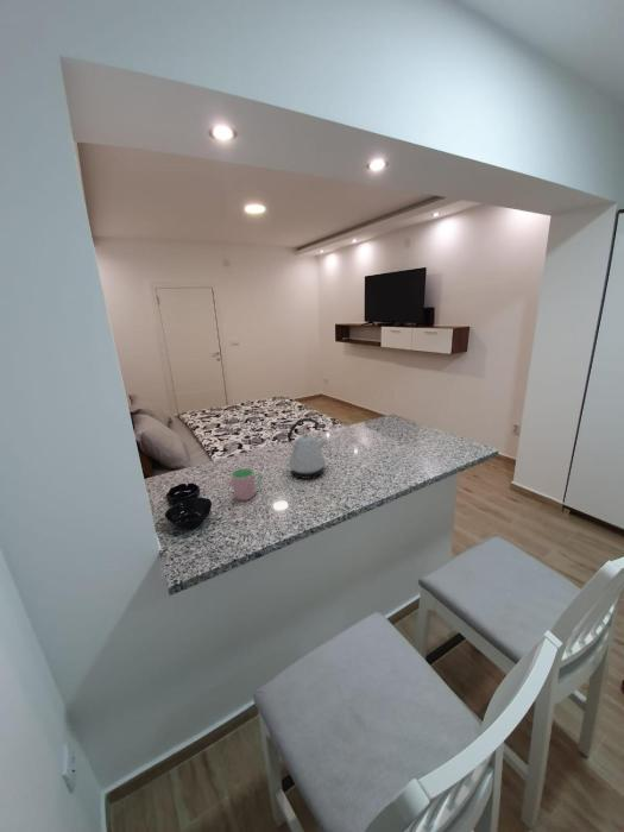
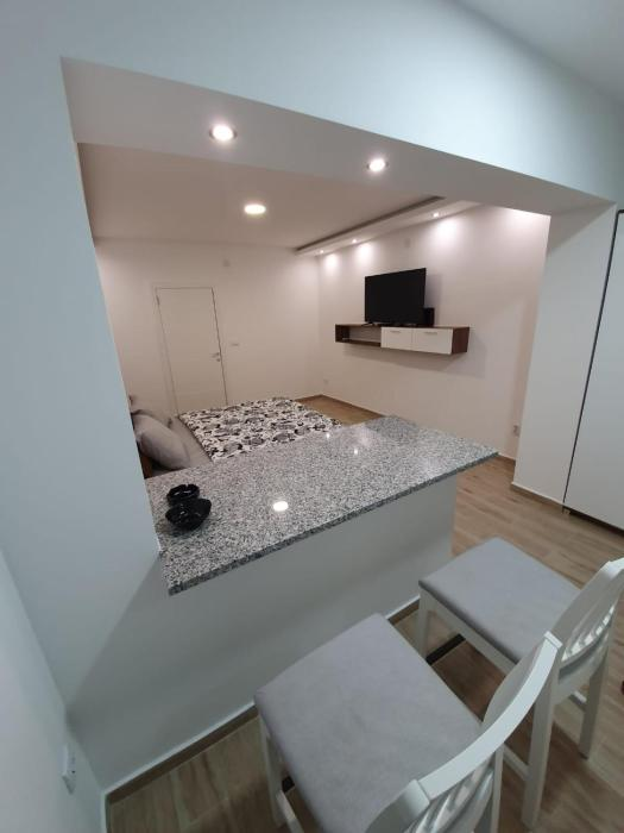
- cup (247, 483)
- kettle (307, 446)
